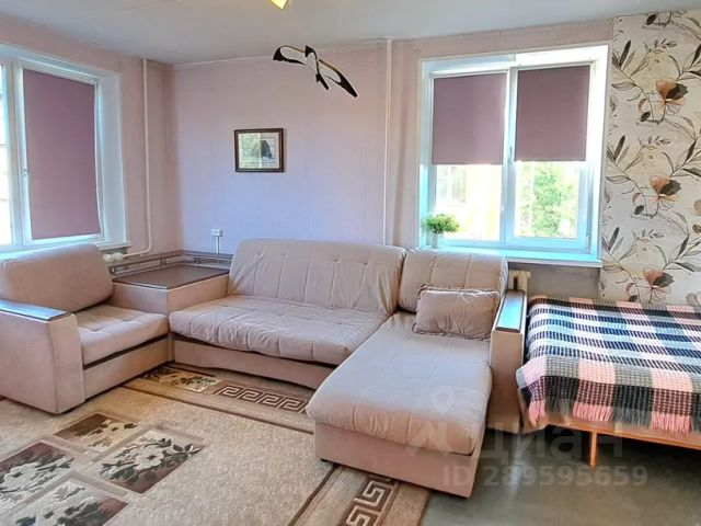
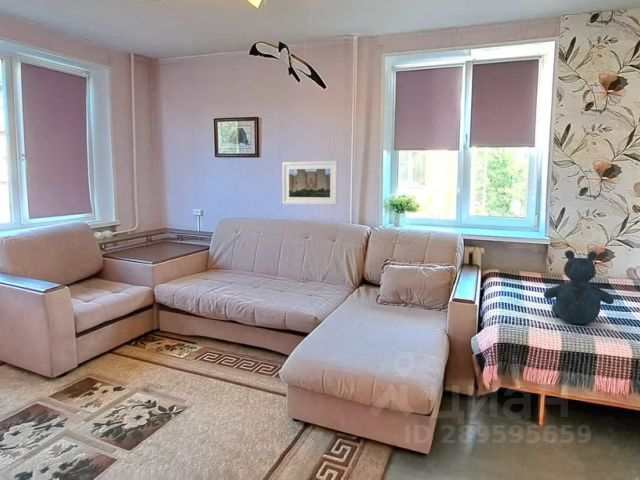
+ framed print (309, 183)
+ teddy bear (576, 285)
